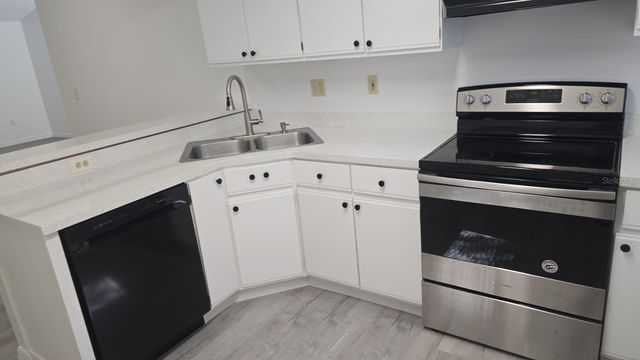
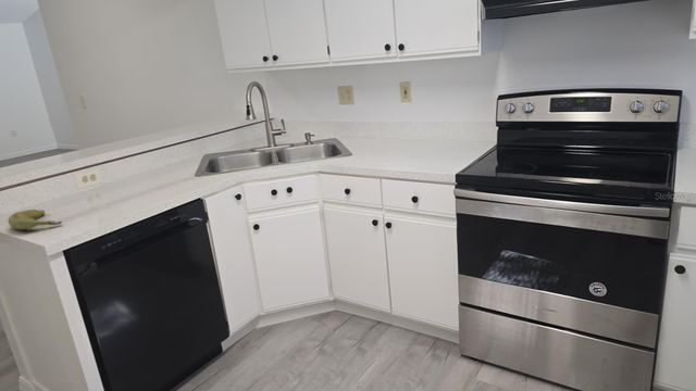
+ banana (37, 217)
